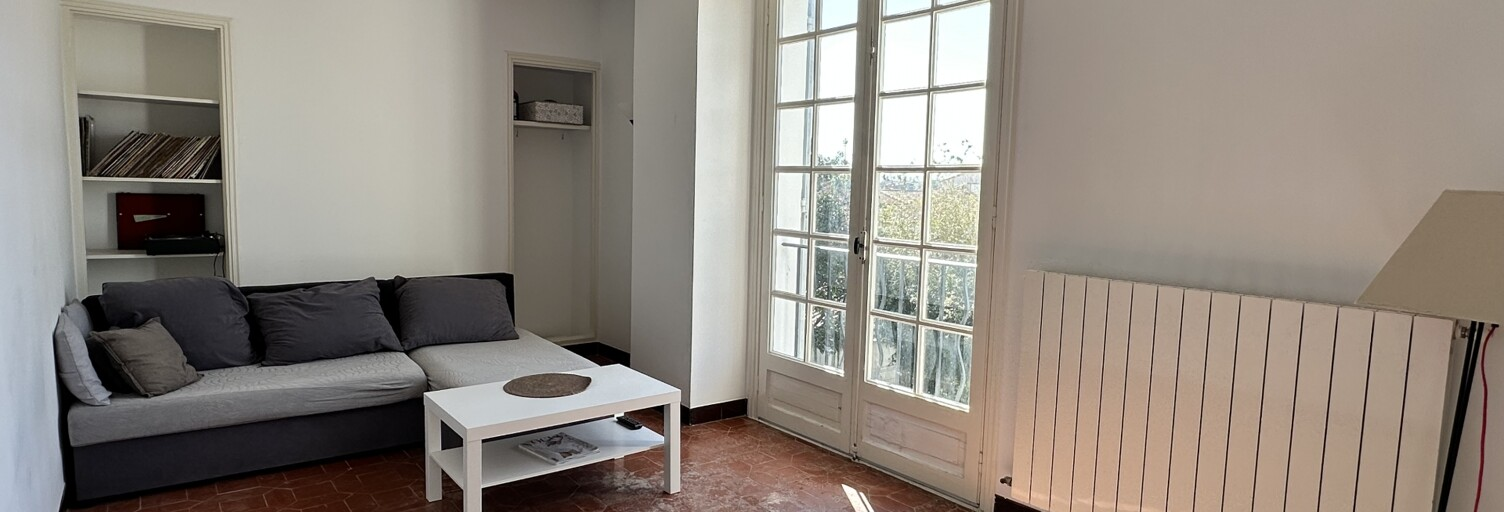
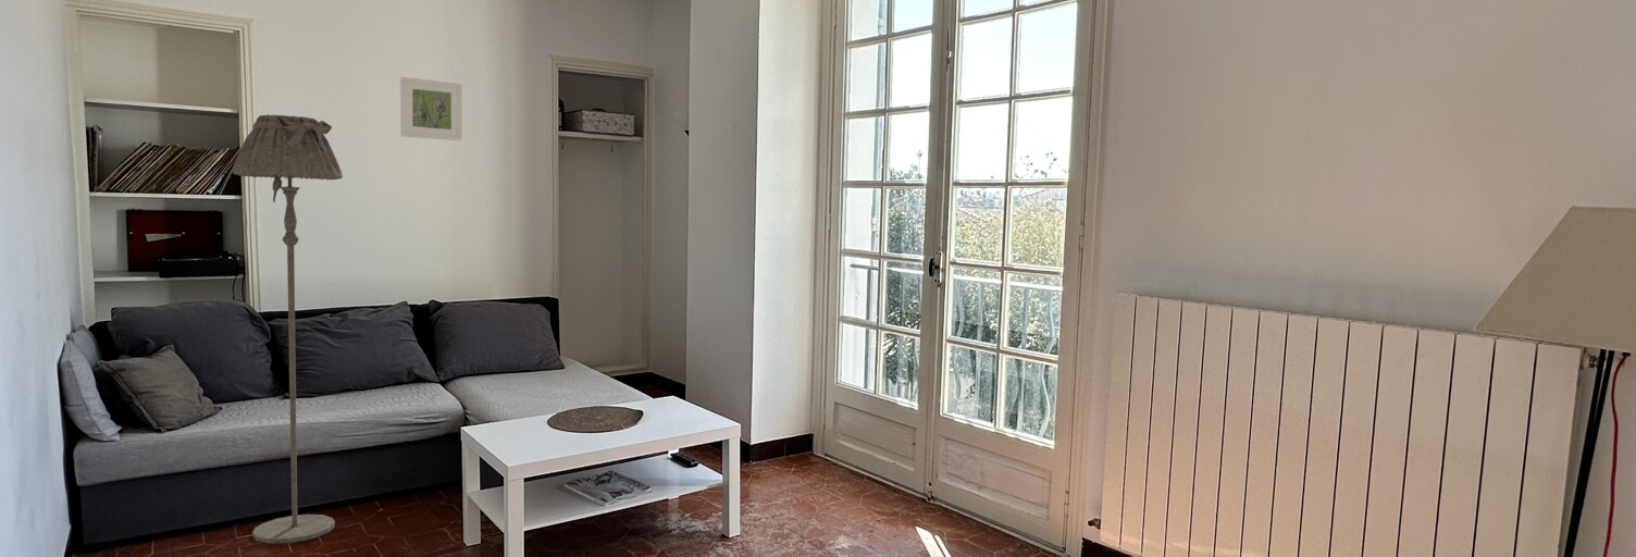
+ floor lamp (290, 326)
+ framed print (431, 109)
